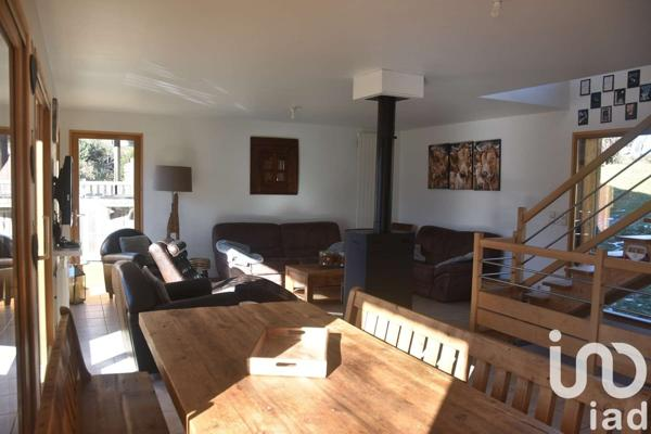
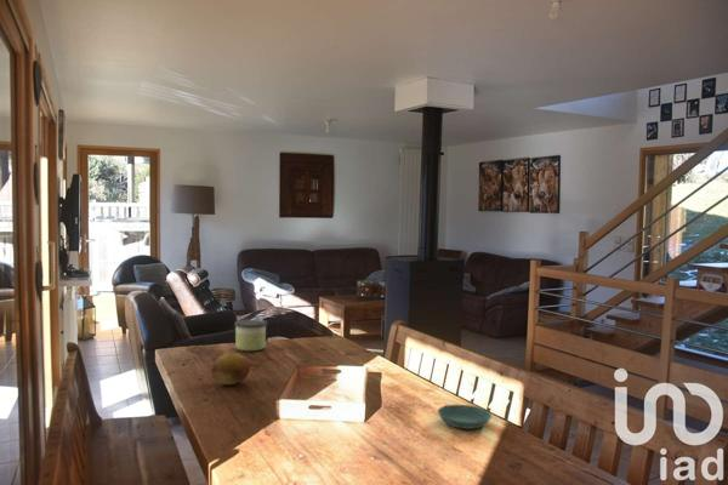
+ saucer (463, 417)
+ fruit (229, 367)
+ candle (250, 335)
